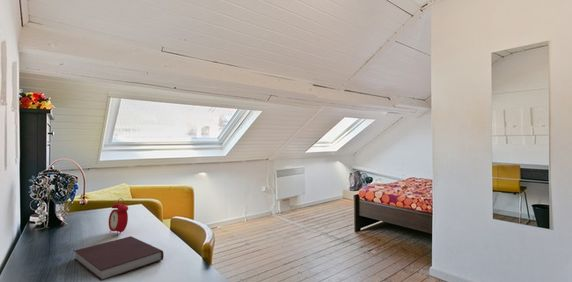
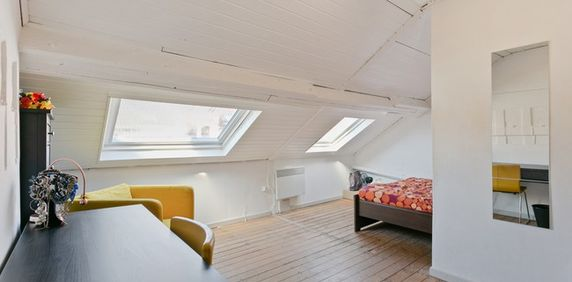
- notebook (118, 255)
- alarm clock (118, 215)
